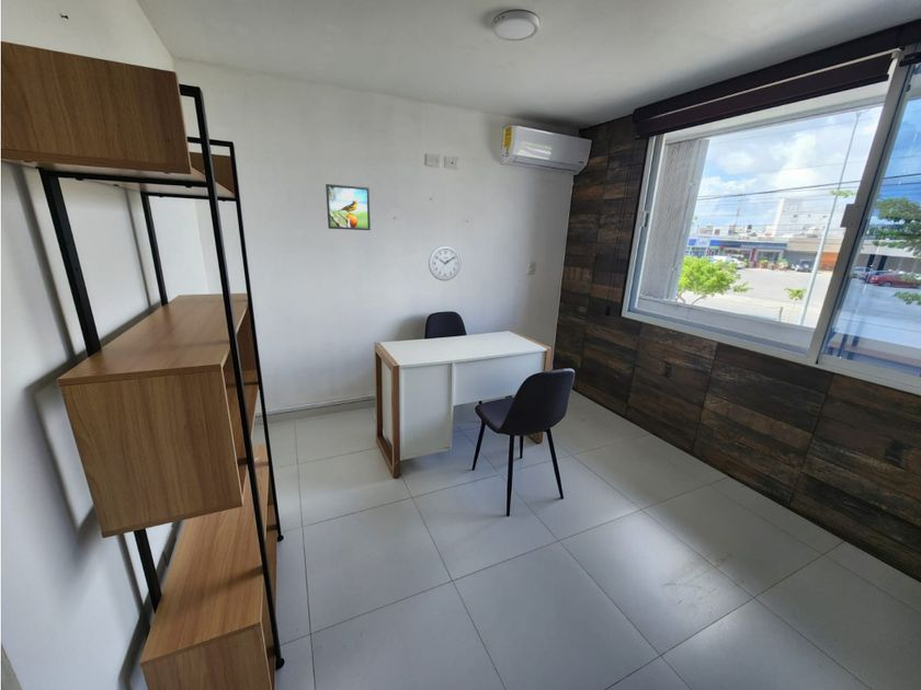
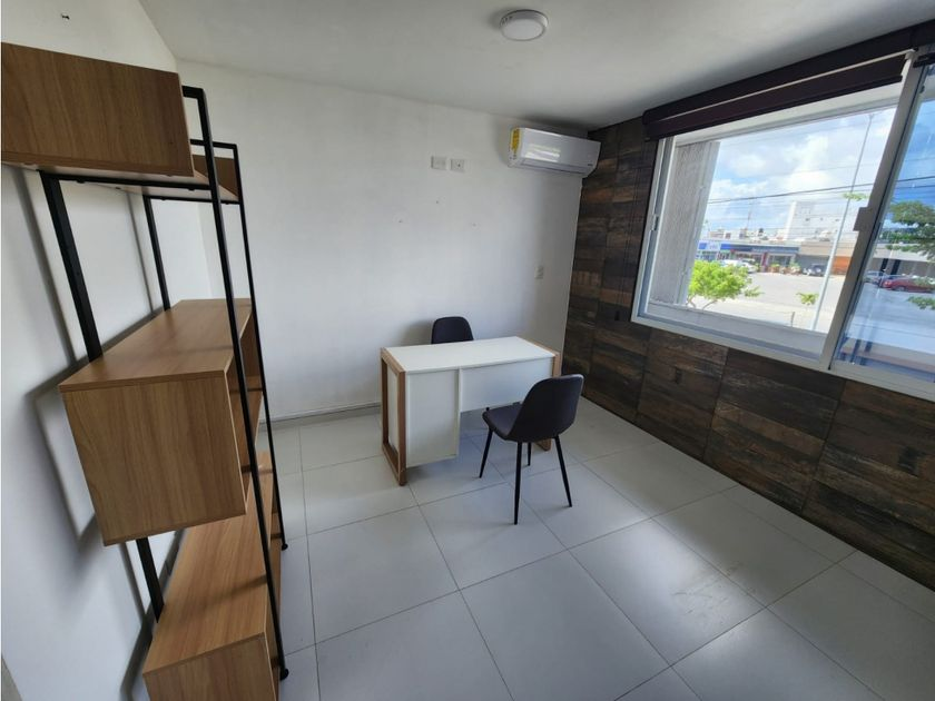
- wall clock (445, 263)
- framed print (349, 207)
